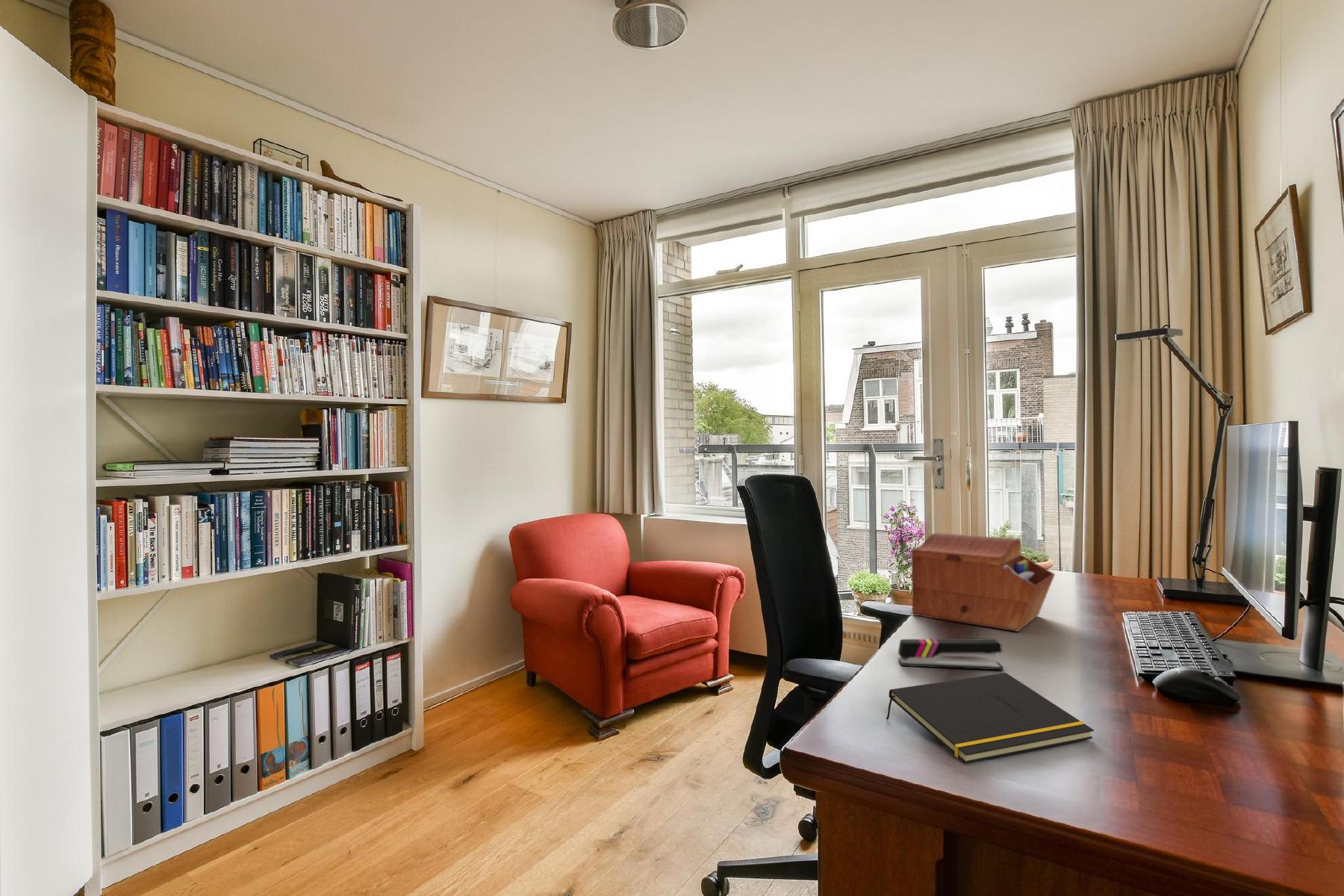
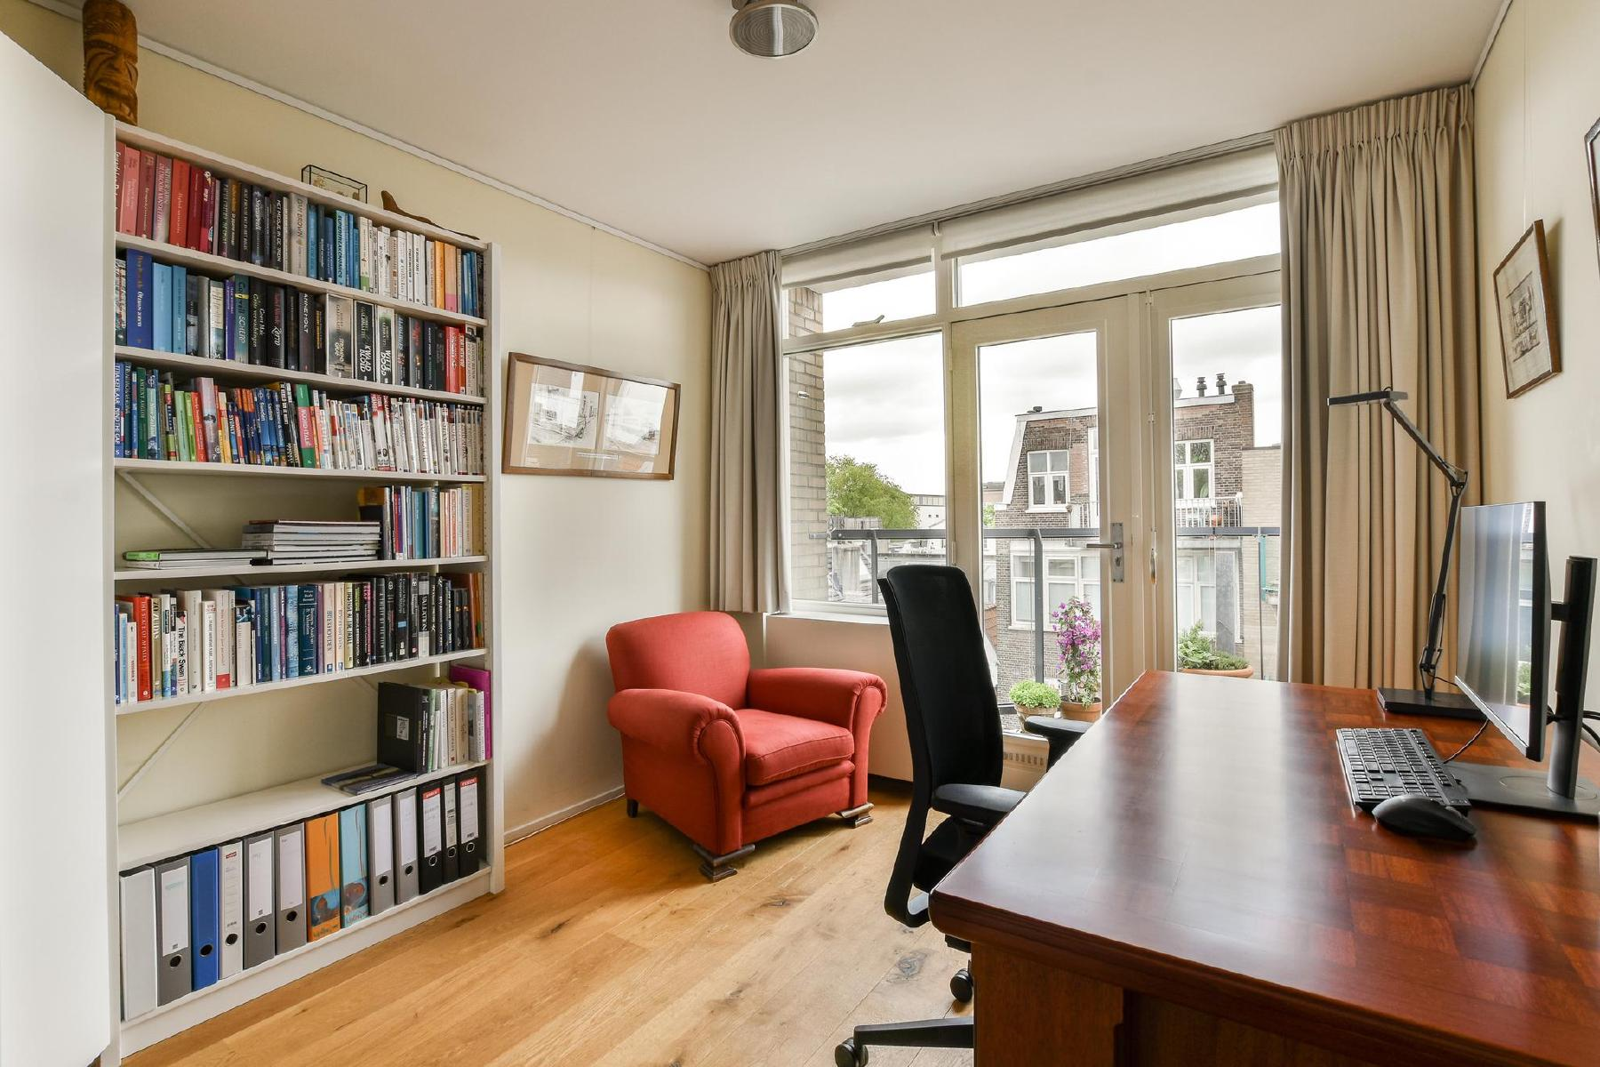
- stapler (949, 652)
- notepad (987, 712)
- sewing box (982, 578)
